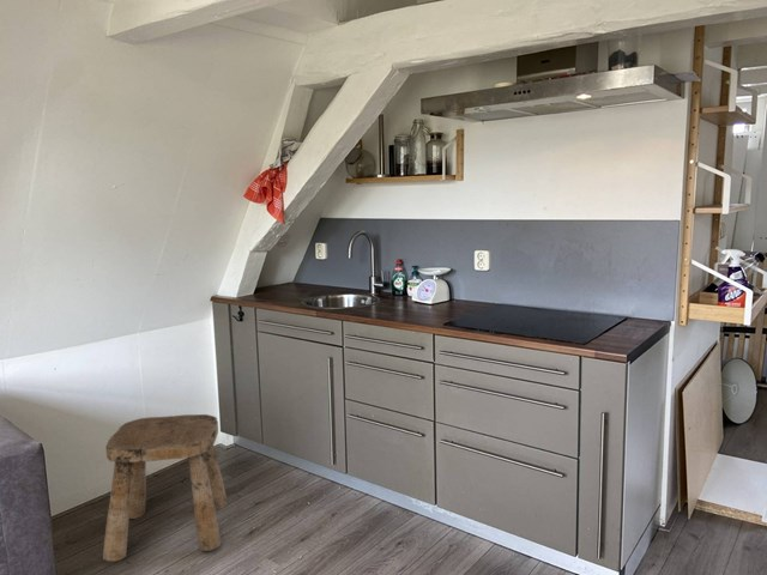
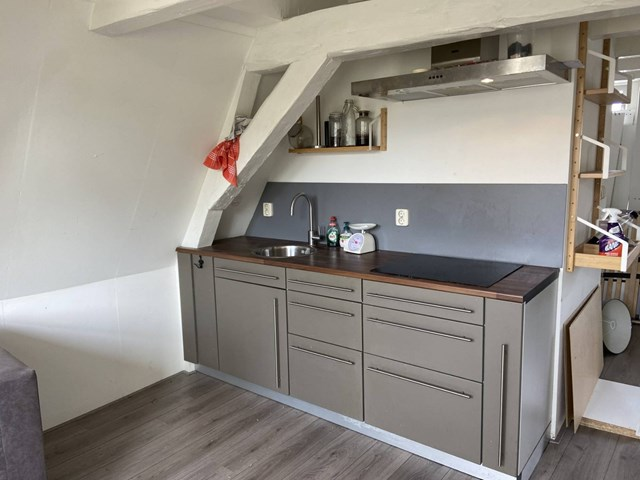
- stool (168, 459)
